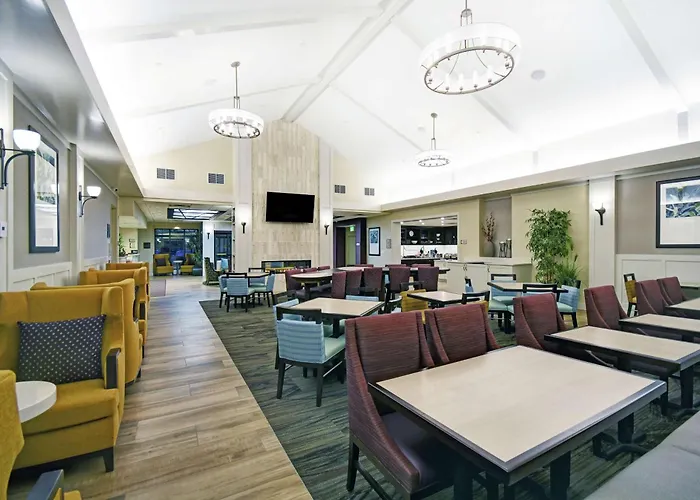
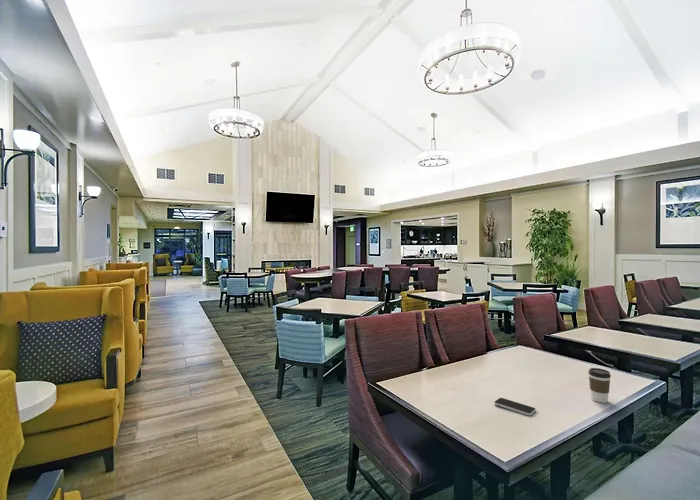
+ coffee cup (599, 385)
+ smartphone (514, 406)
